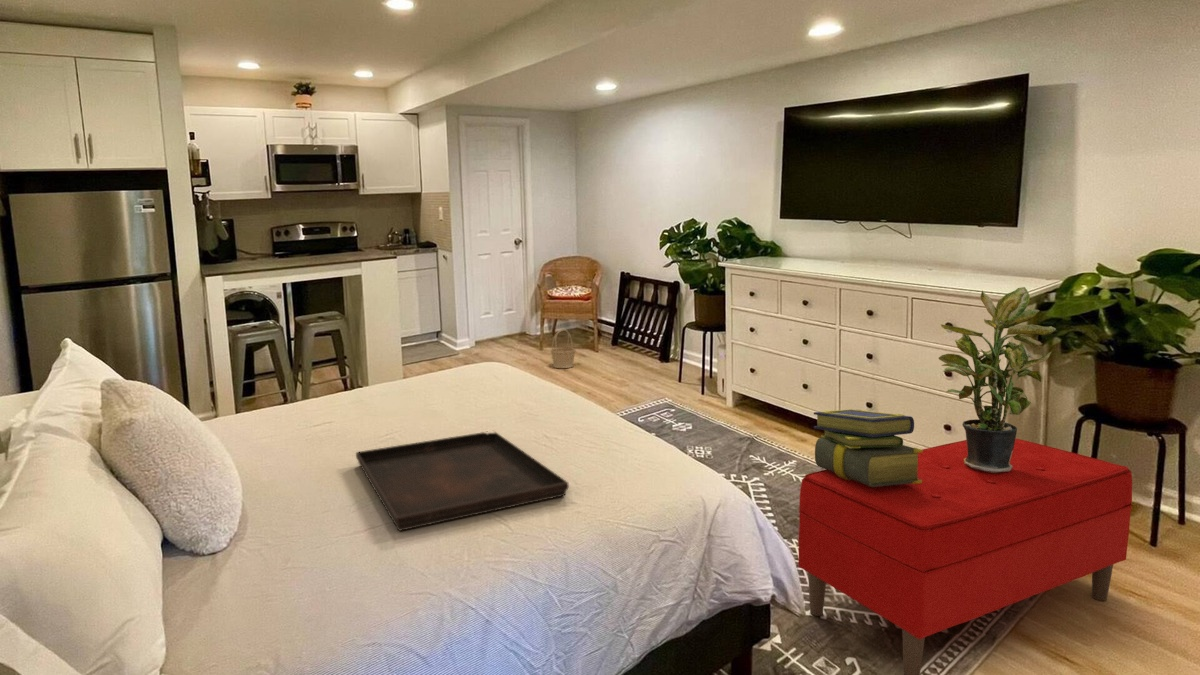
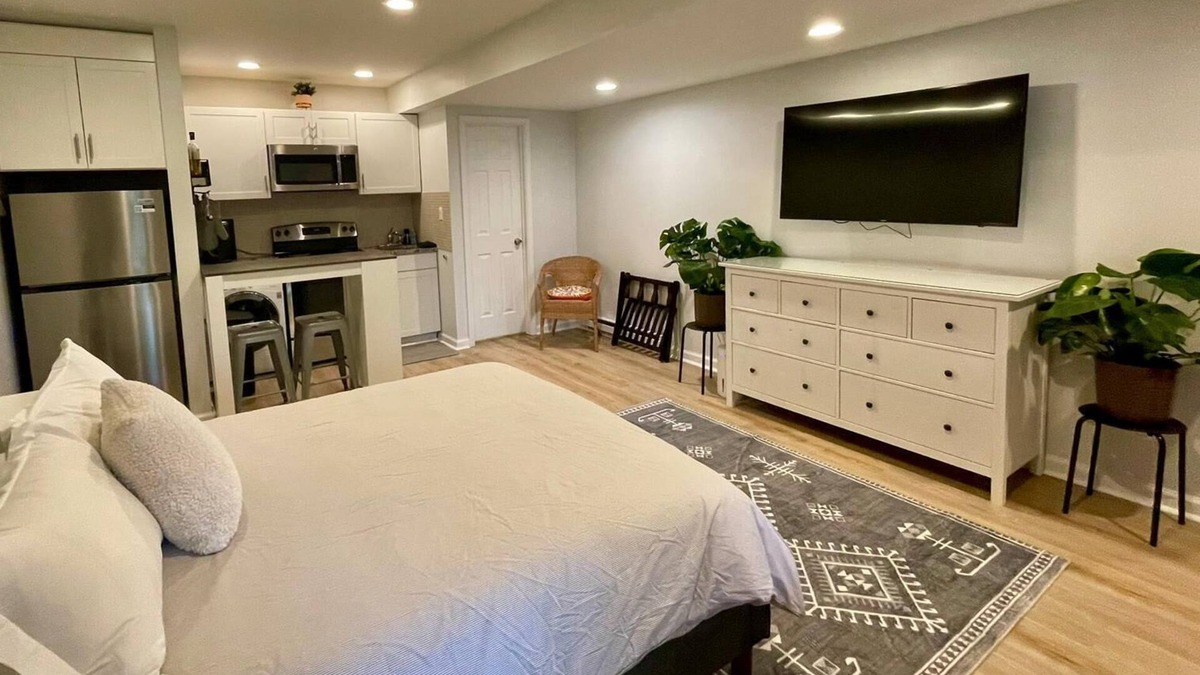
- serving tray (454, 472)
- bench (963, 539)
- stack of books (861, 445)
- basket (563, 348)
- potted plant (995, 377)
